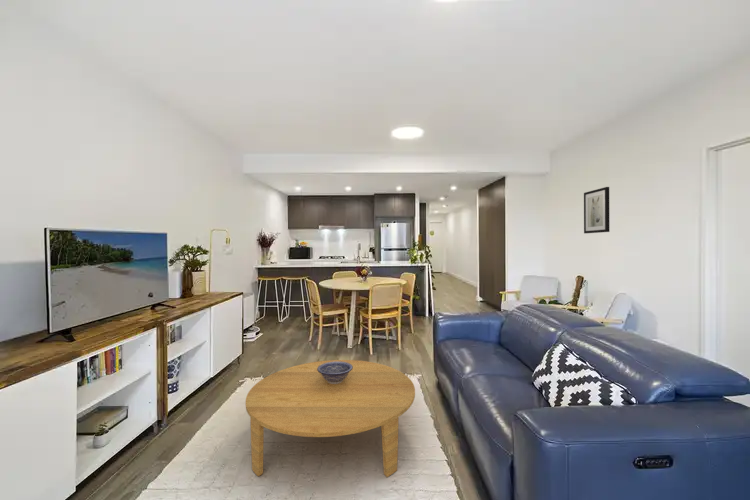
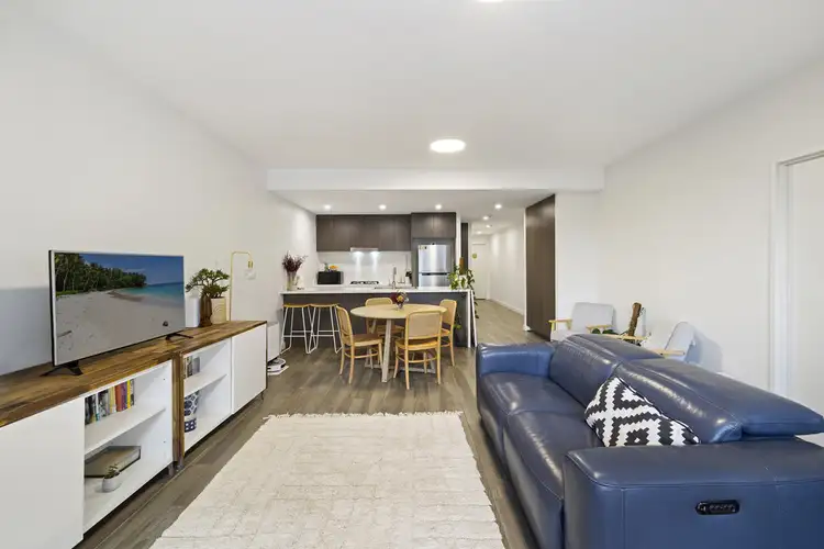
- coffee table (333, 411)
- wall art (595, 211)
- decorative bowl (335, 373)
